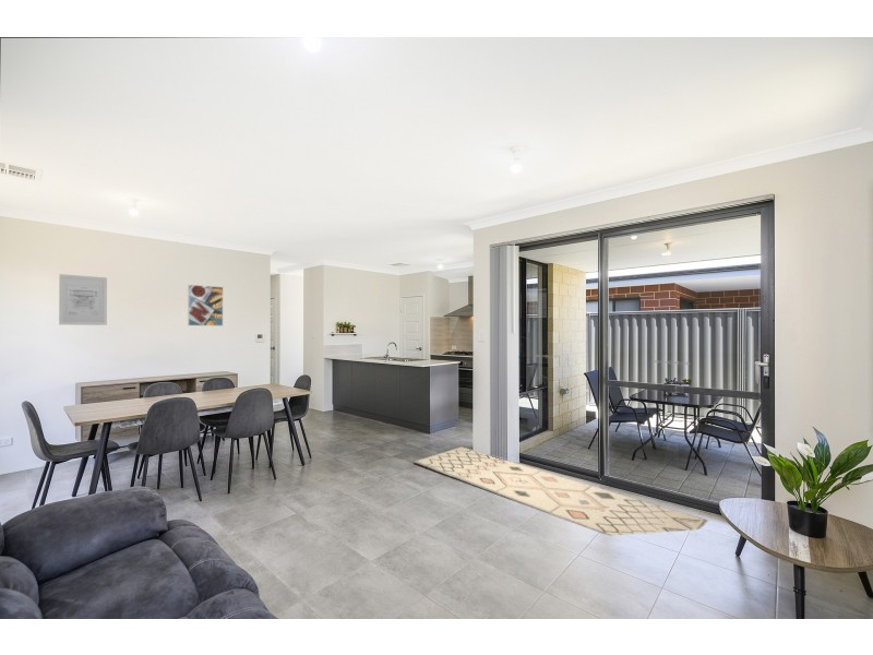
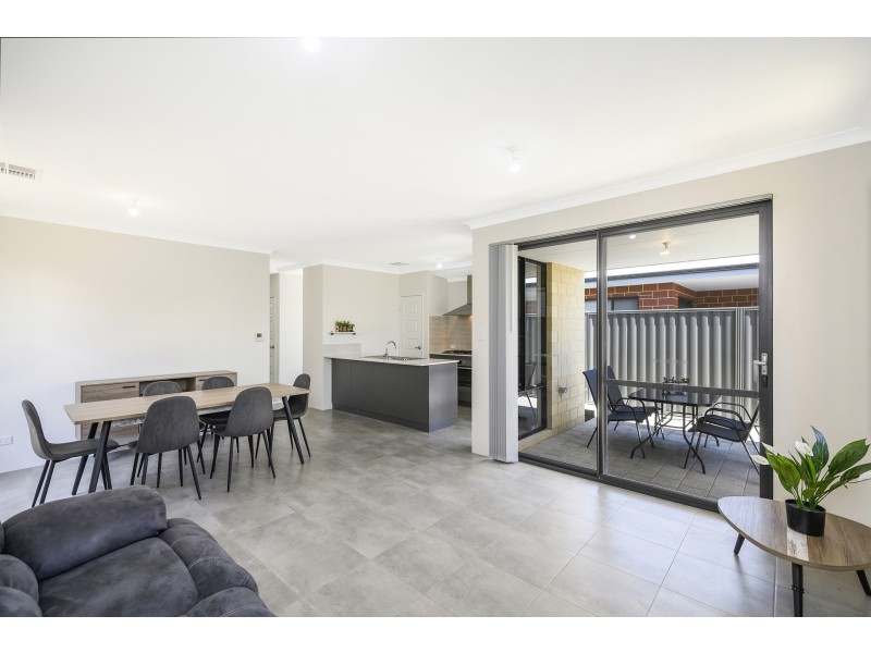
- wall art (83, 300)
- rug (534, 485)
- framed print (205, 306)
